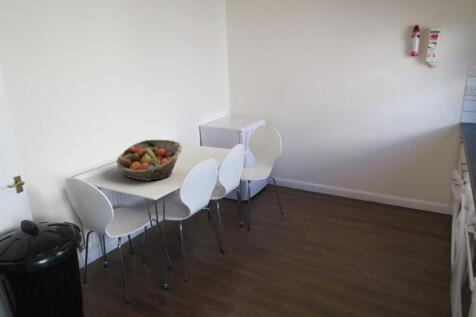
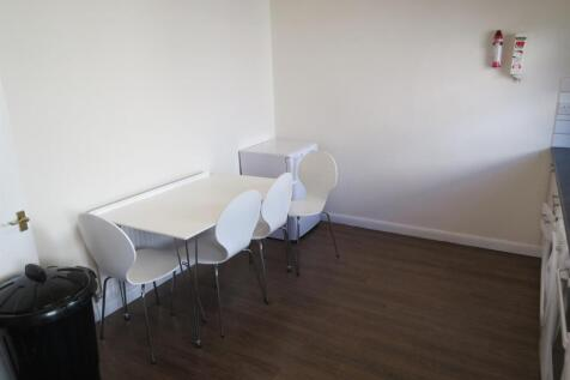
- fruit basket (149, 159)
